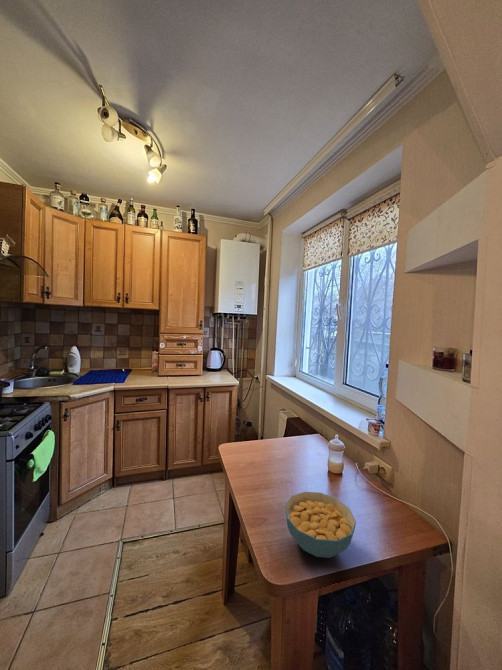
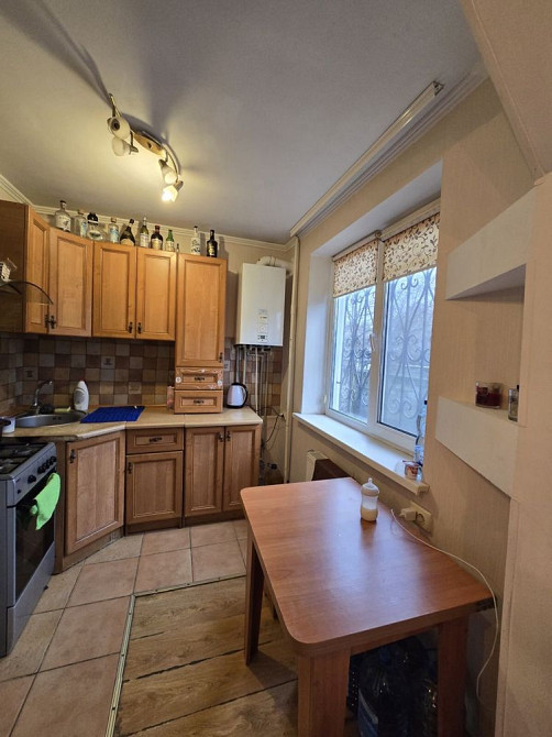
- cereal bowl (318, 529)
